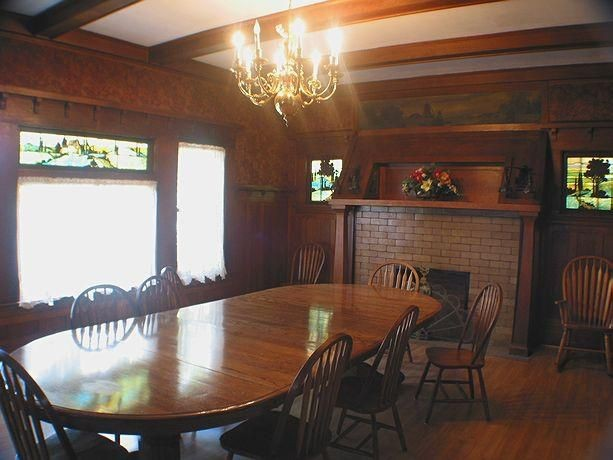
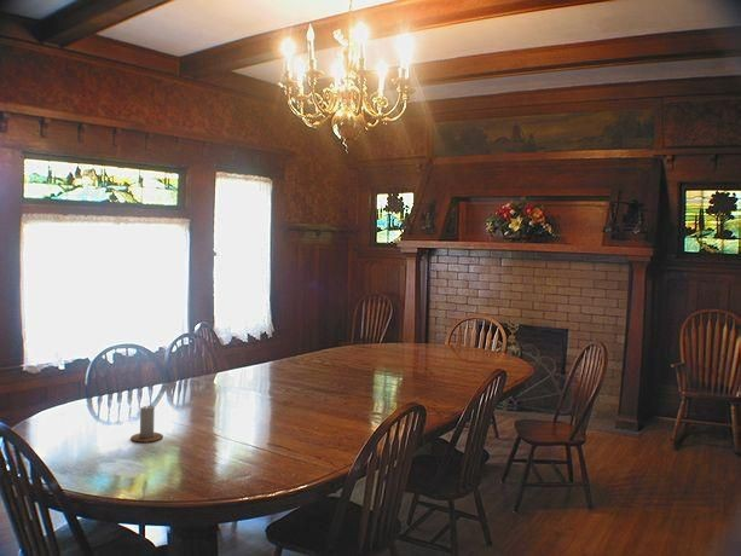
+ candle (146, 416)
